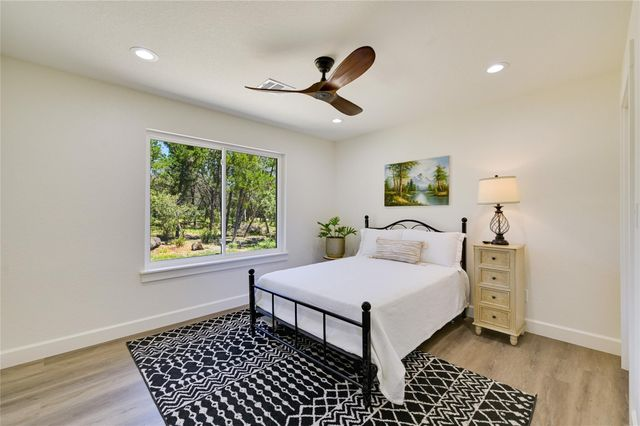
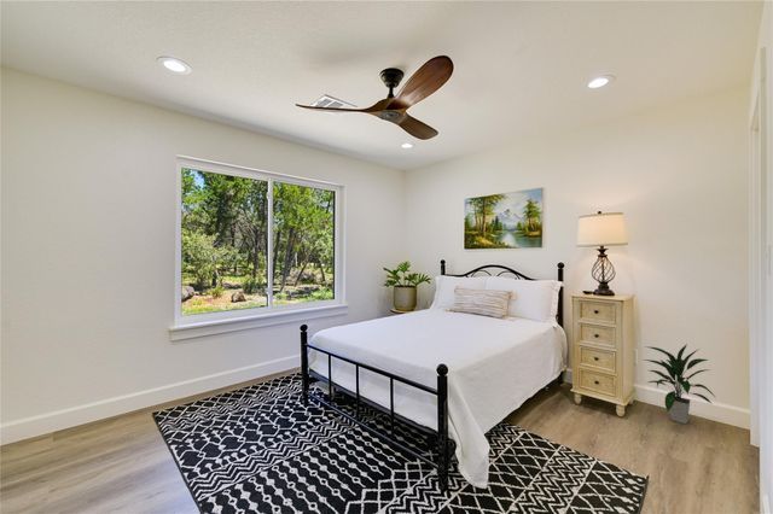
+ indoor plant (676, 381)
